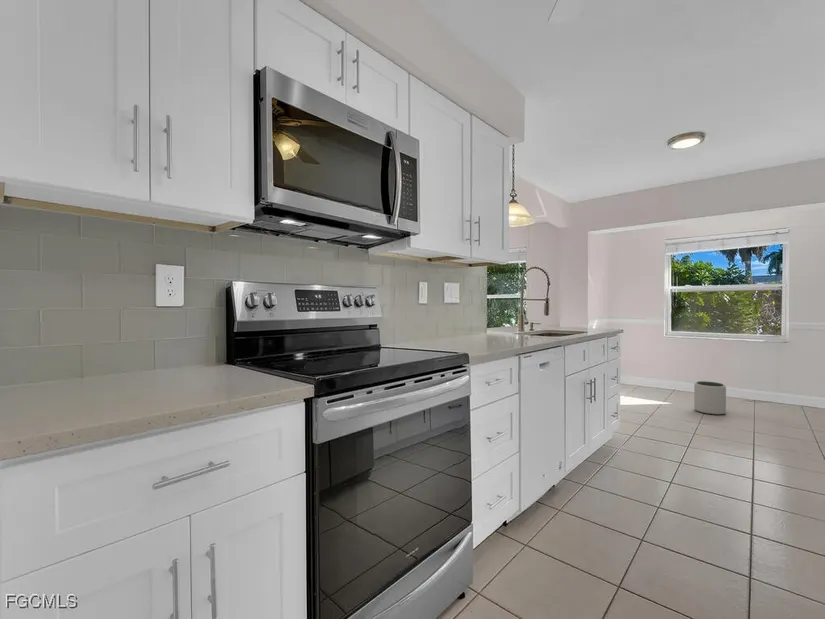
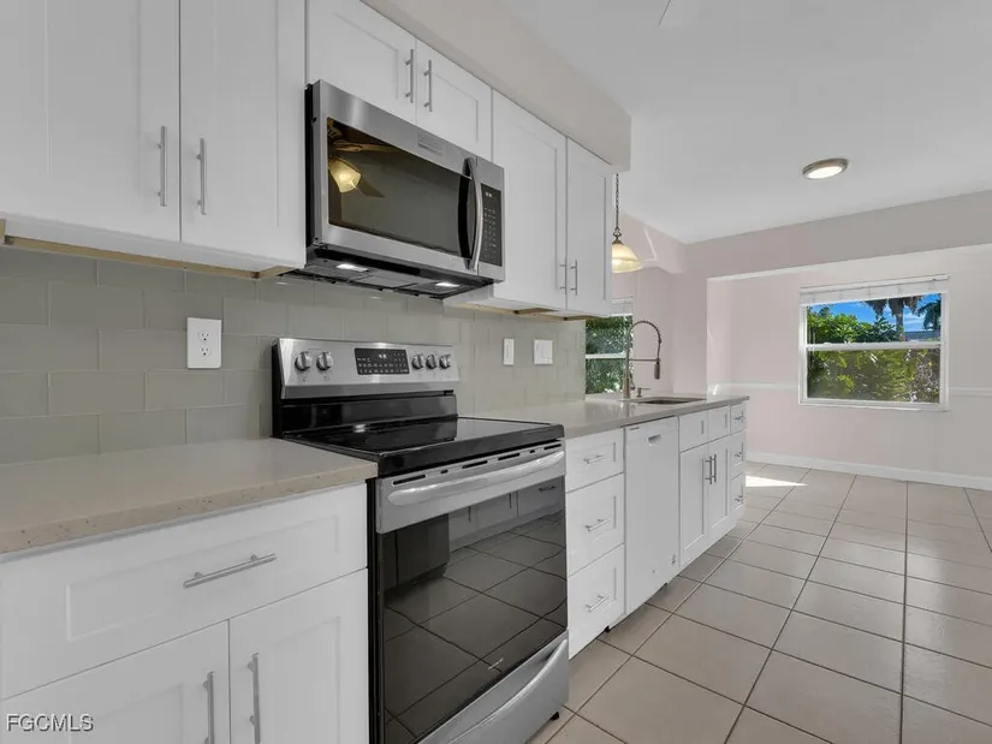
- plant pot (709, 397)
